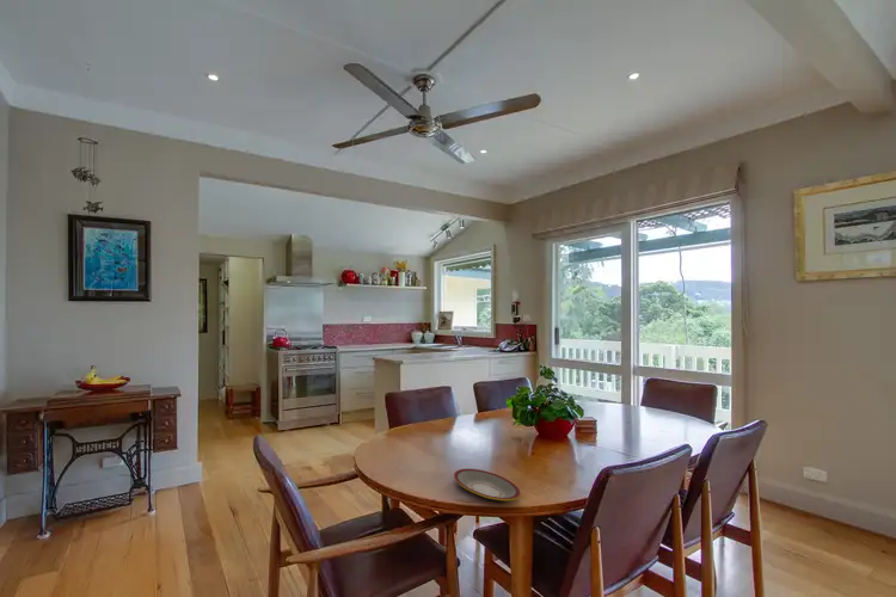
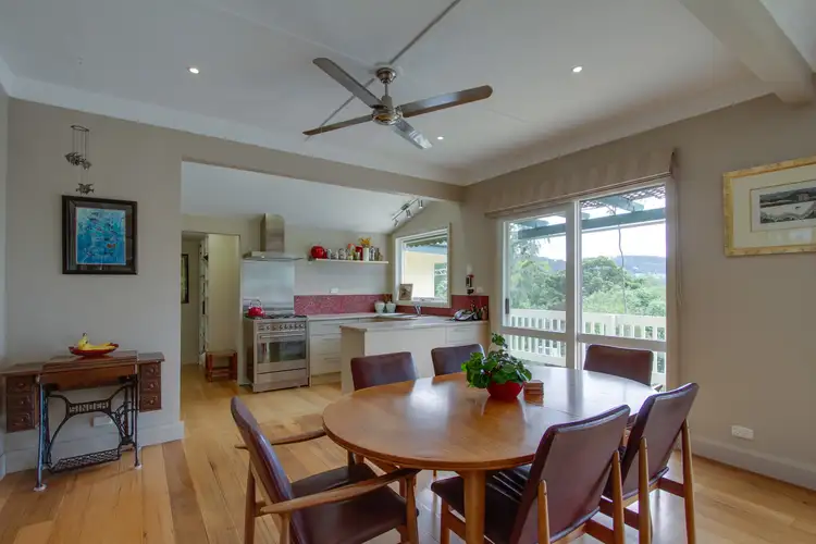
- plate (485, 486)
